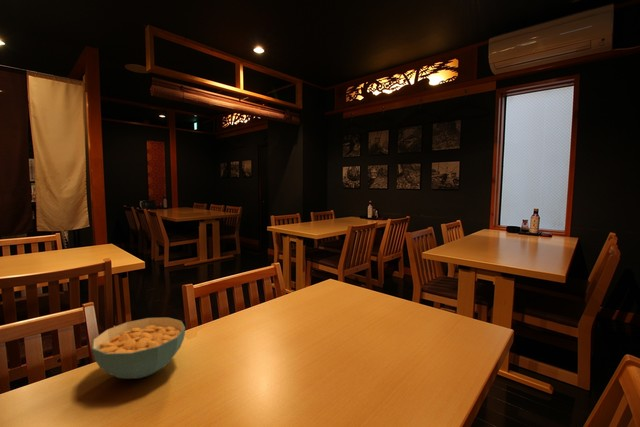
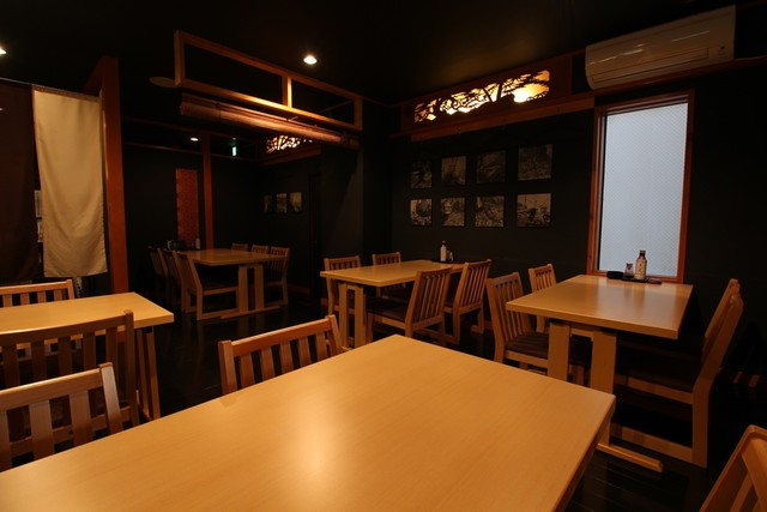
- cereal bowl (141, 352)
